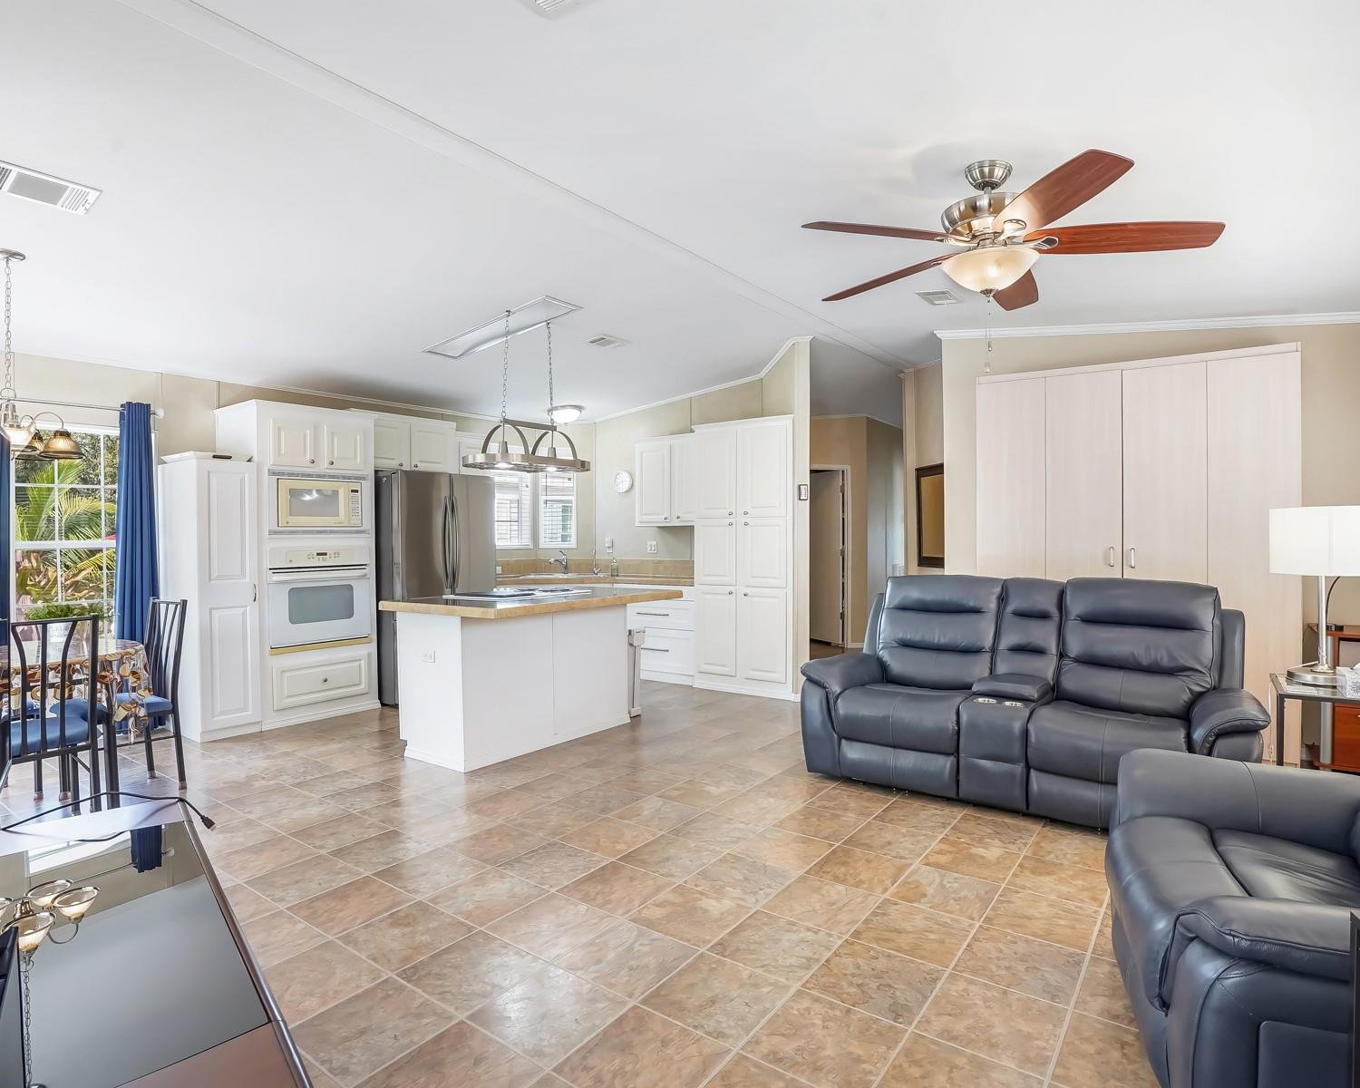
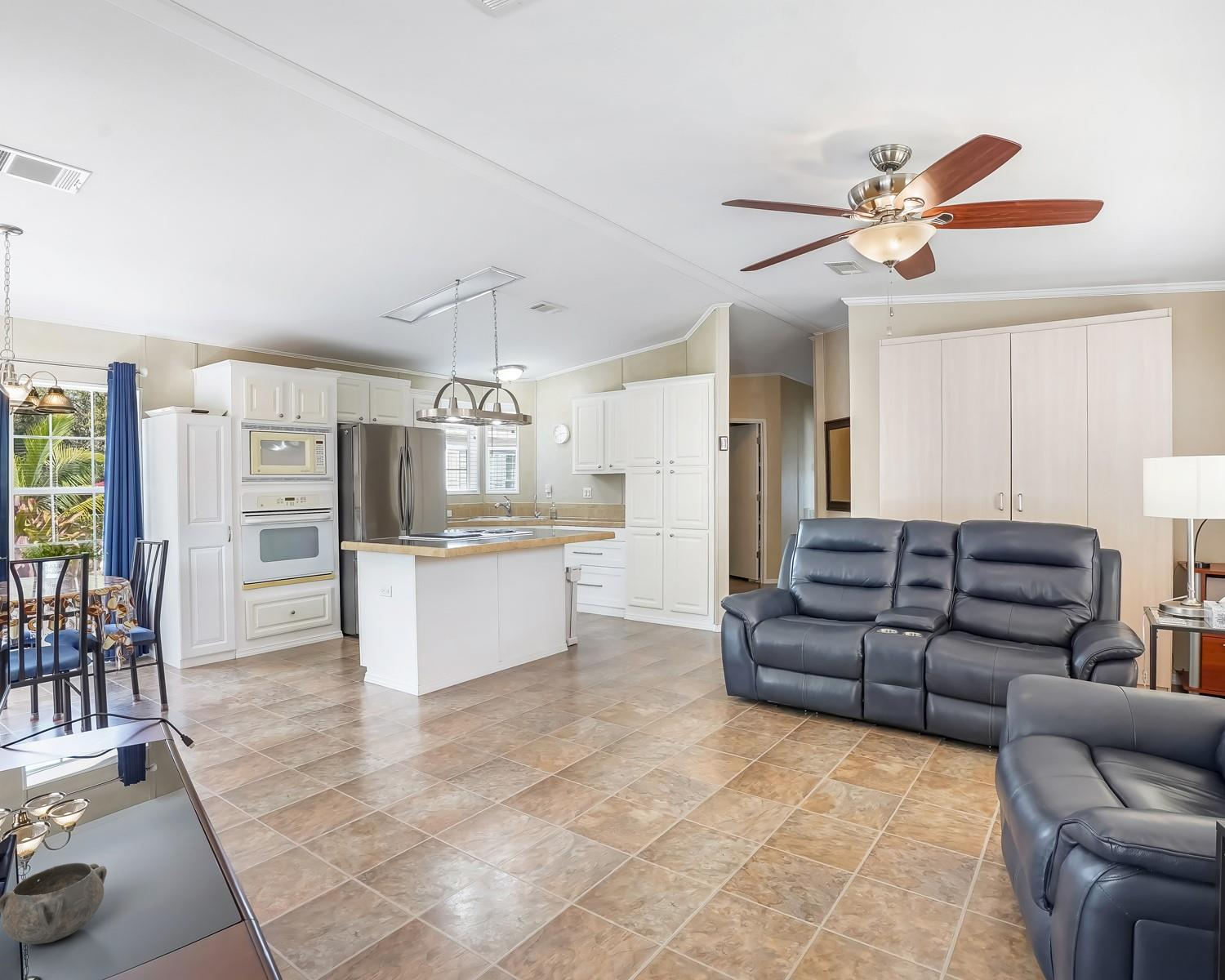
+ decorative bowl (56, 902)
